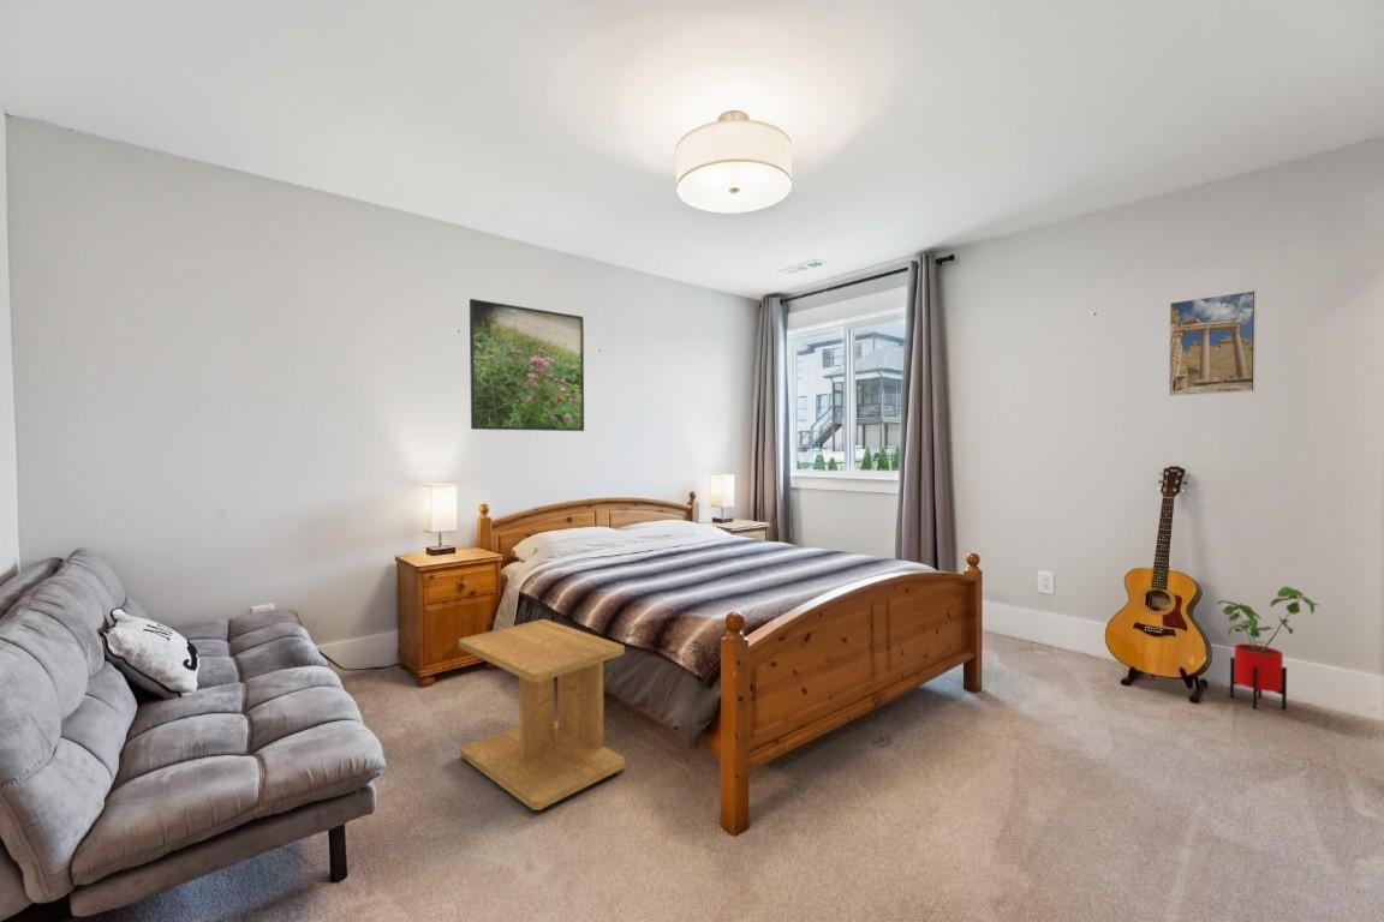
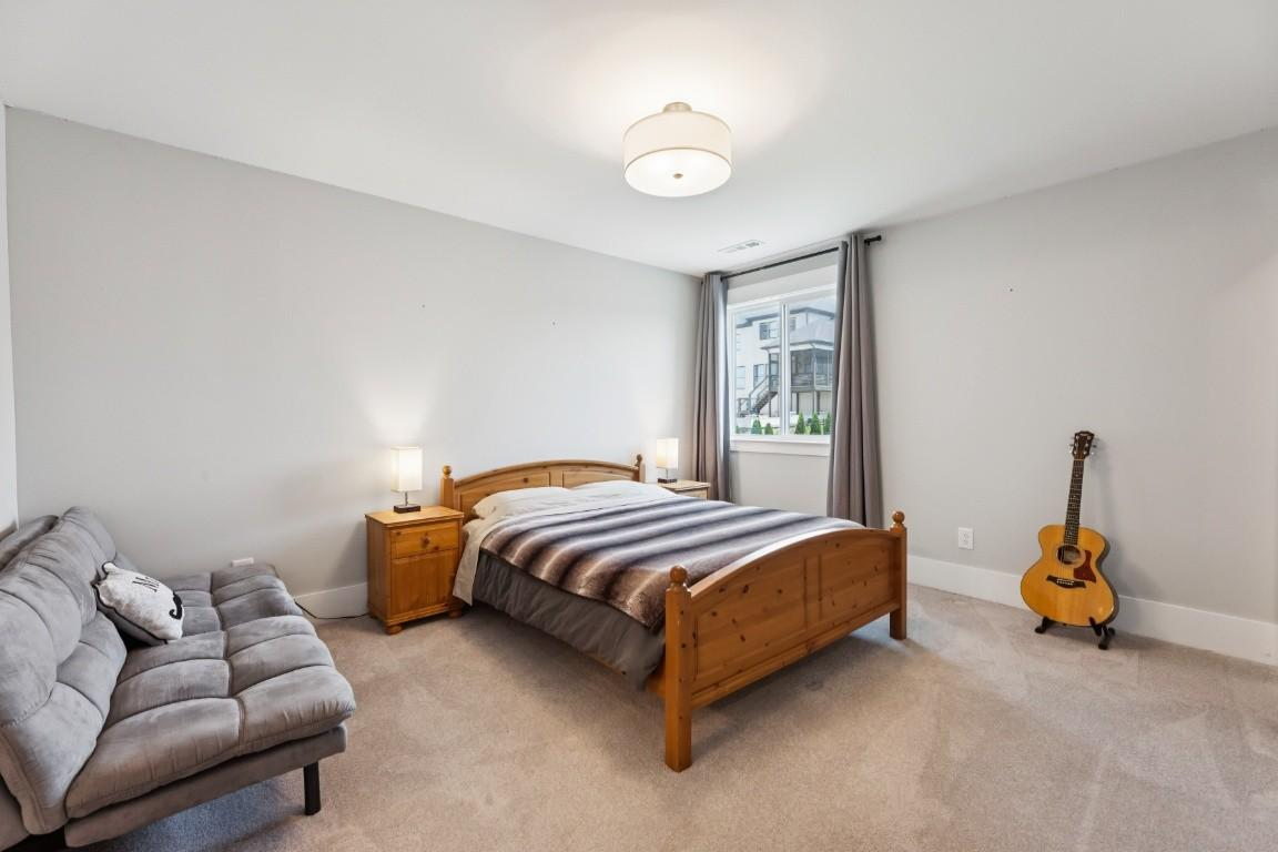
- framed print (530, 369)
- house plant (1264, 642)
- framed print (1210, 345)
- side table (539, 704)
